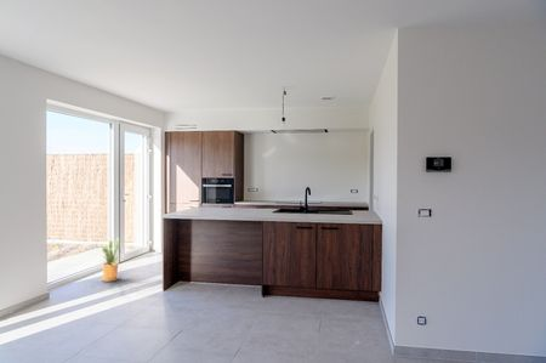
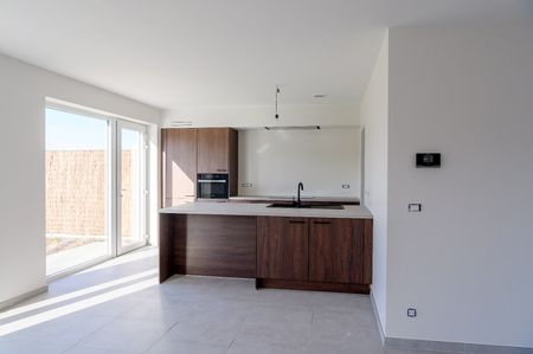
- house plant (107, 259)
